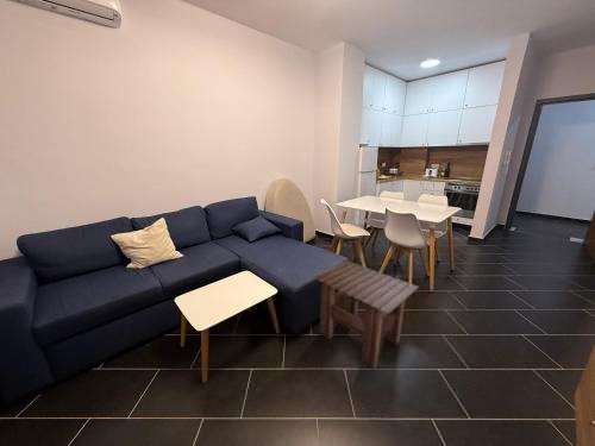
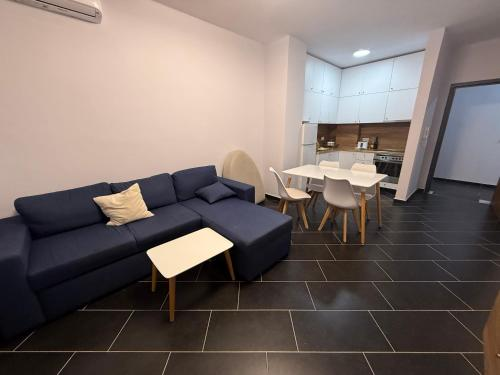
- side table (357, 309)
